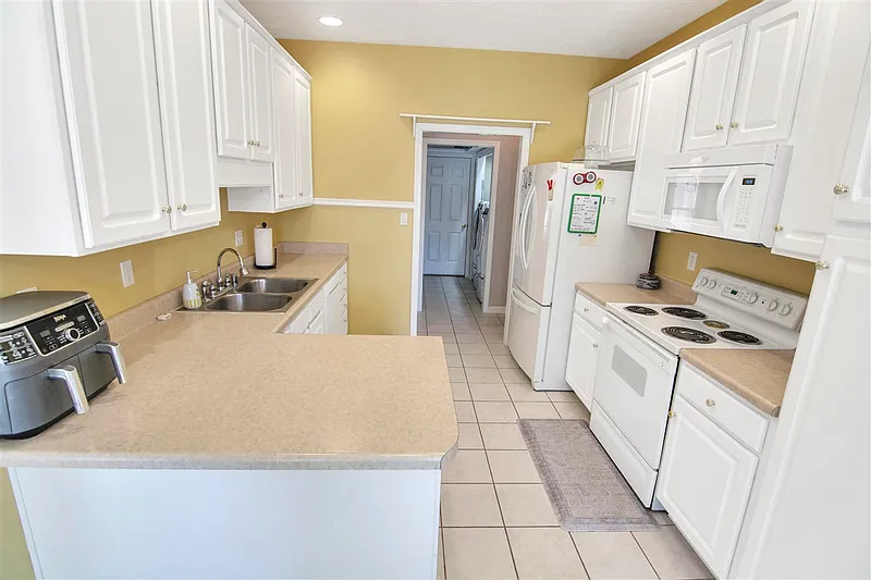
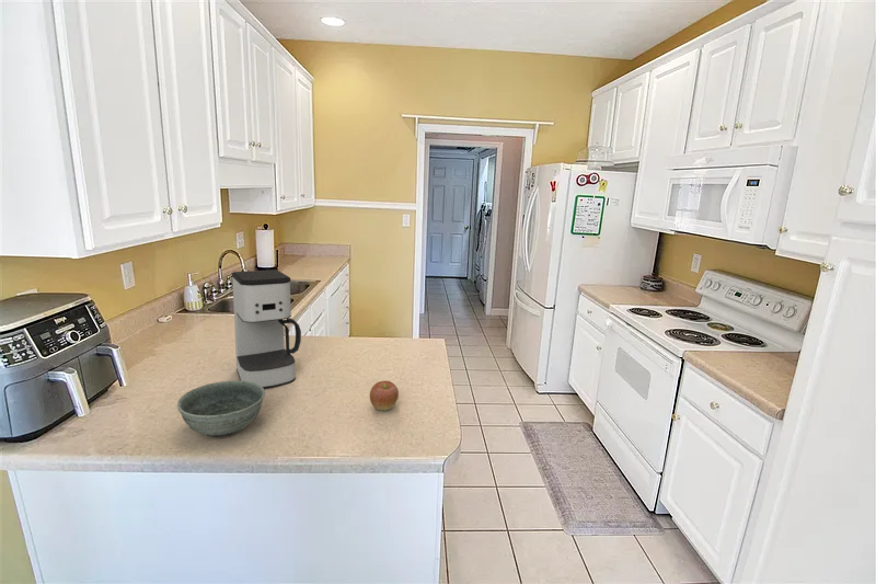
+ apple (383, 396)
+ coffee maker (268, 325)
+ bowl (223, 412)
